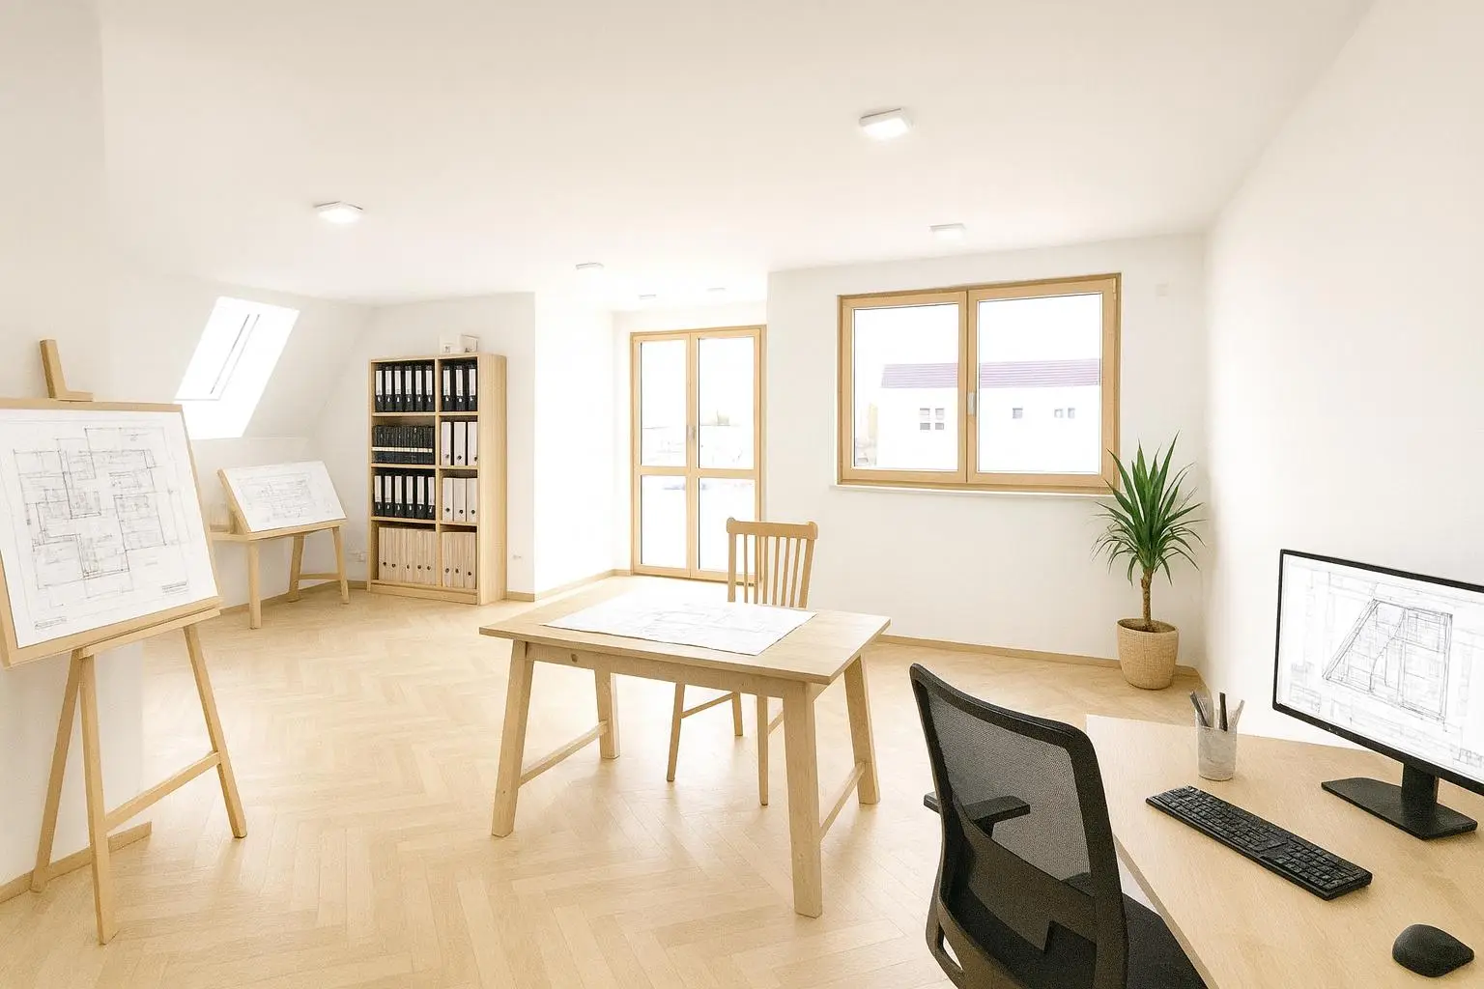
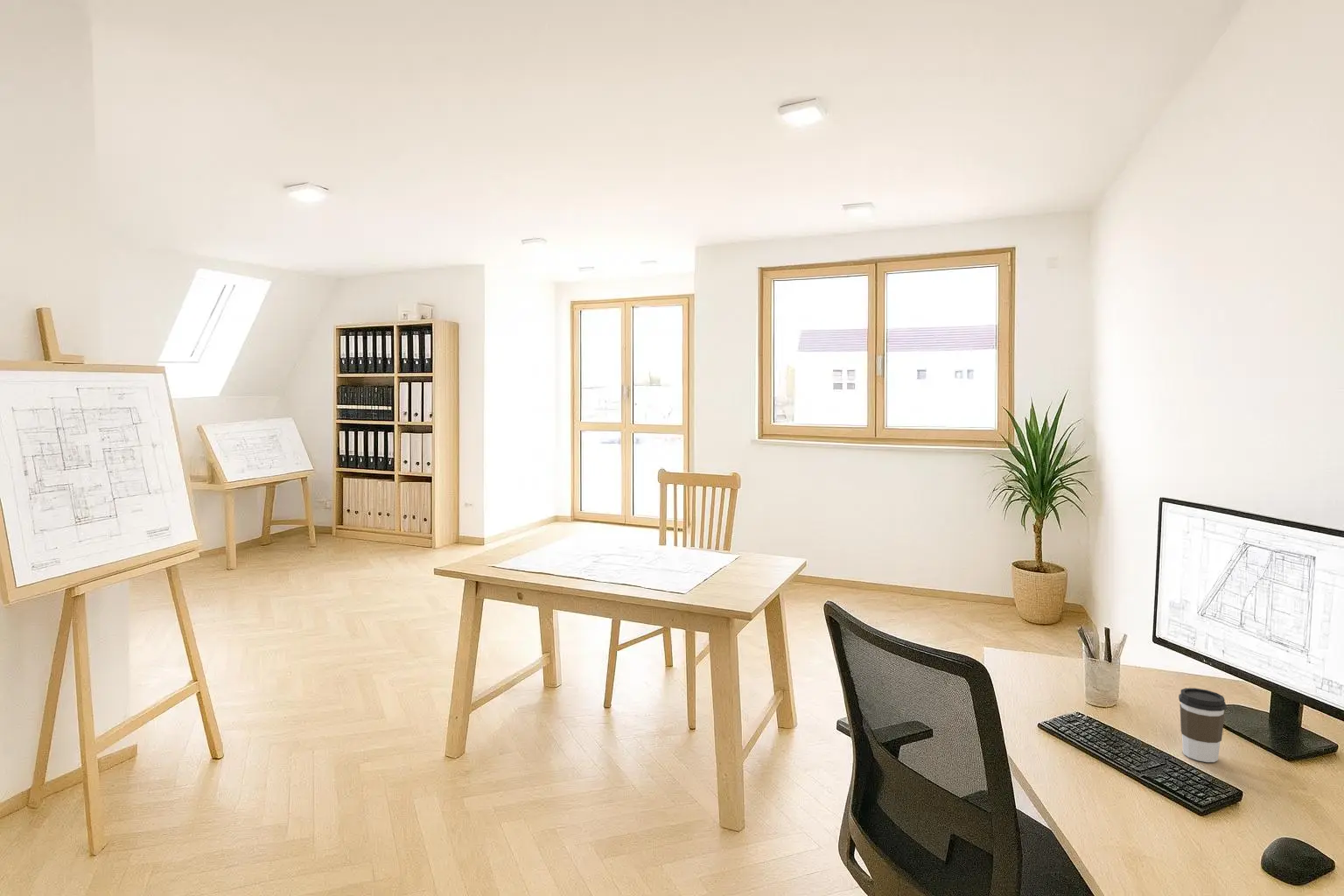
+ coffee cup (1200, 724)
